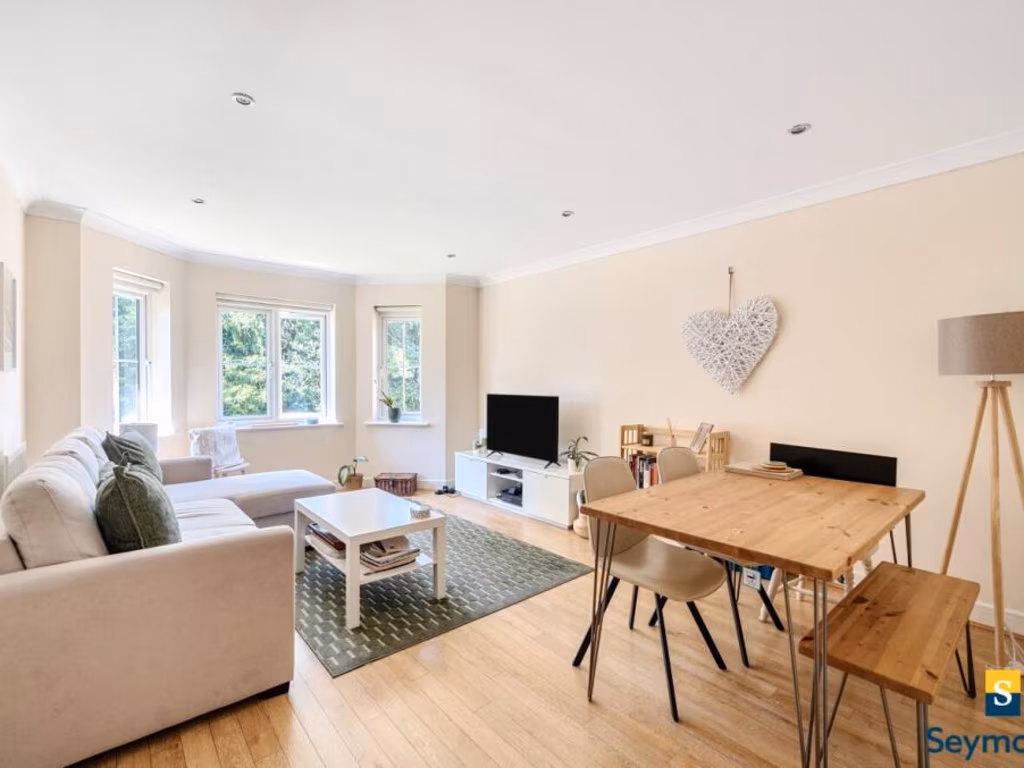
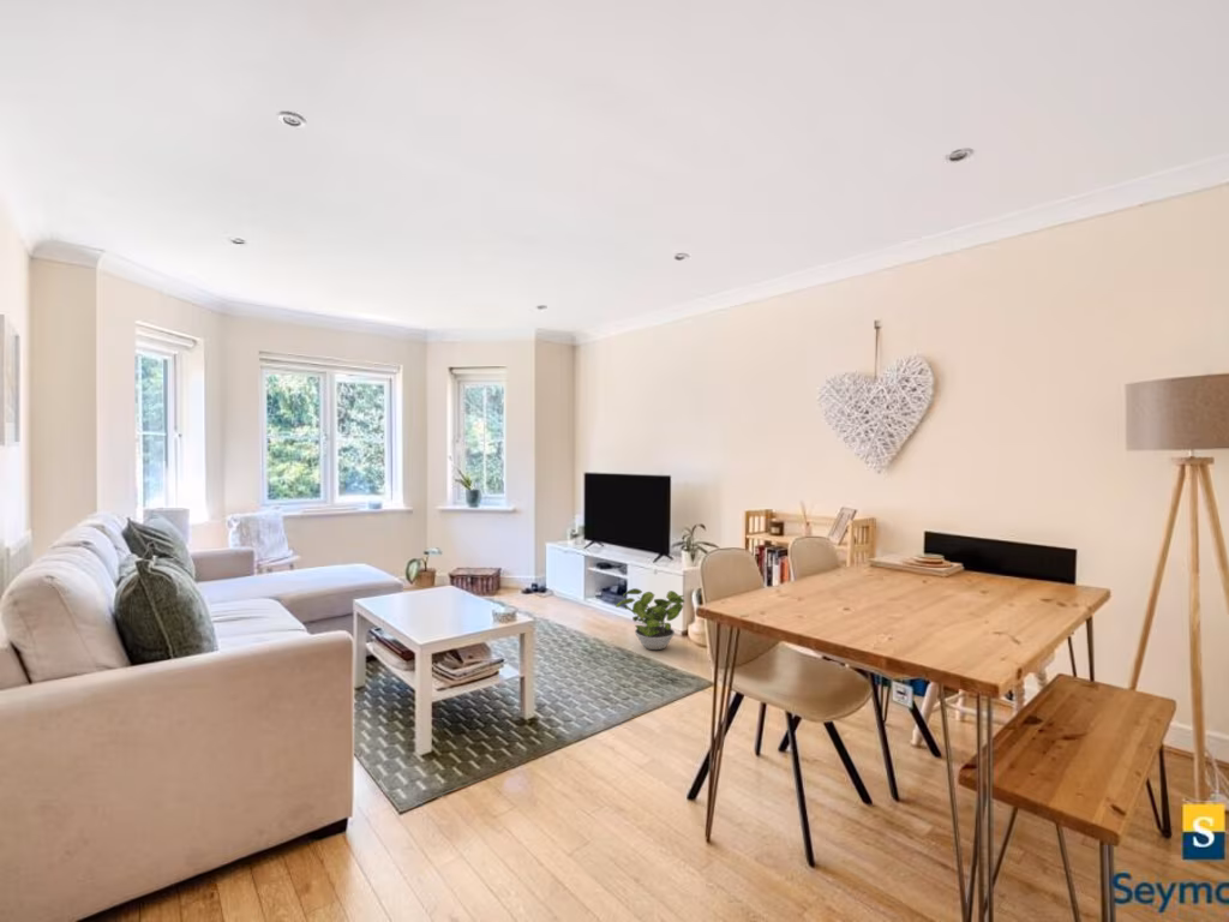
+ potted plant (651, 616)
